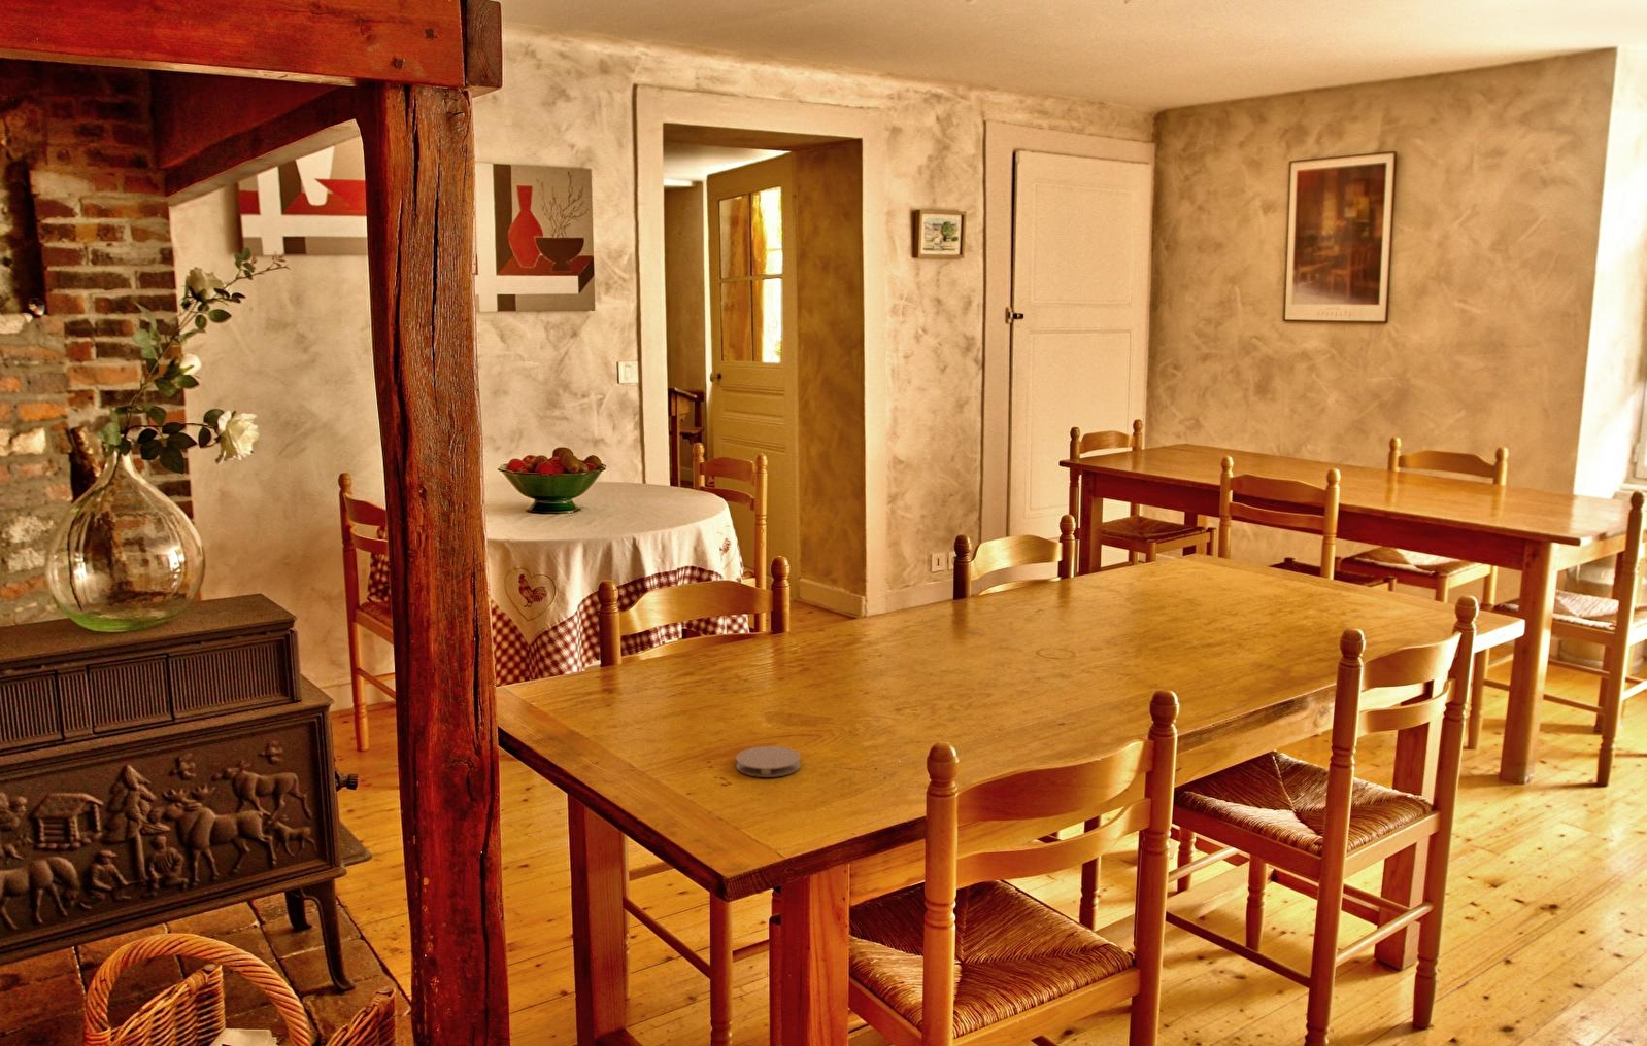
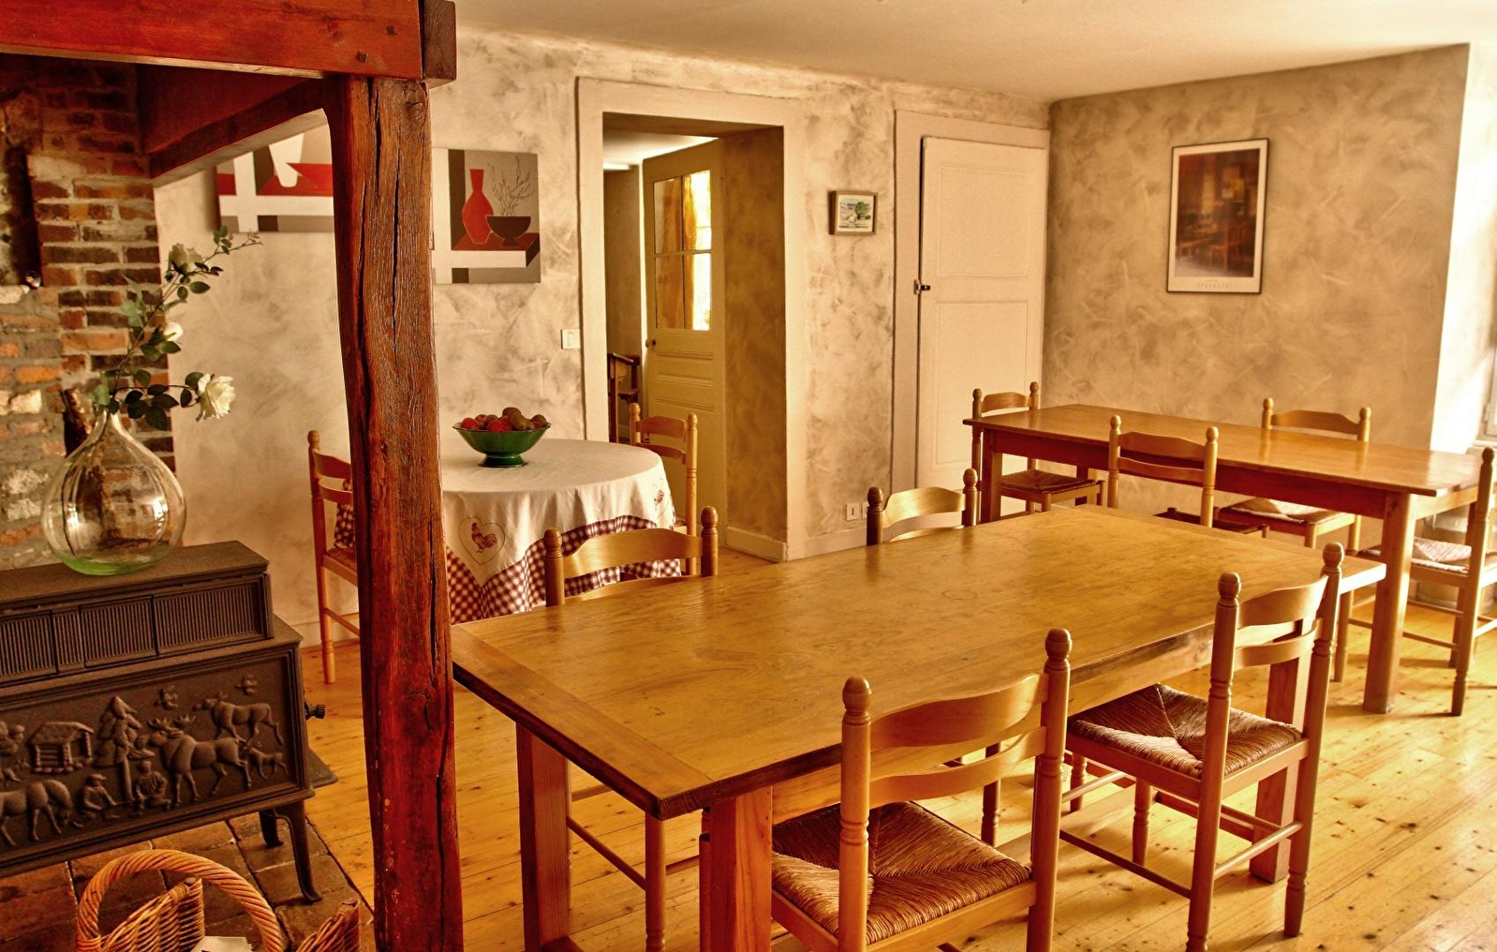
- coaster (768, 761)
